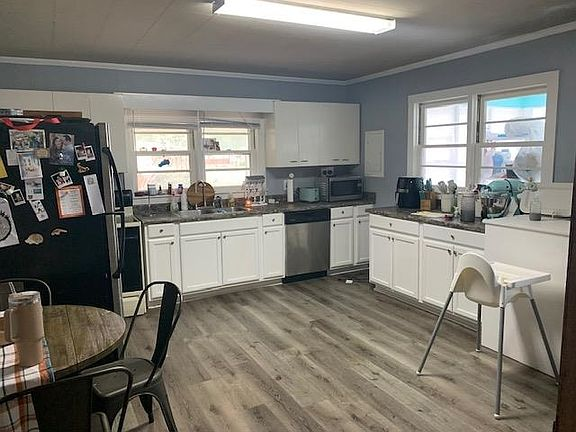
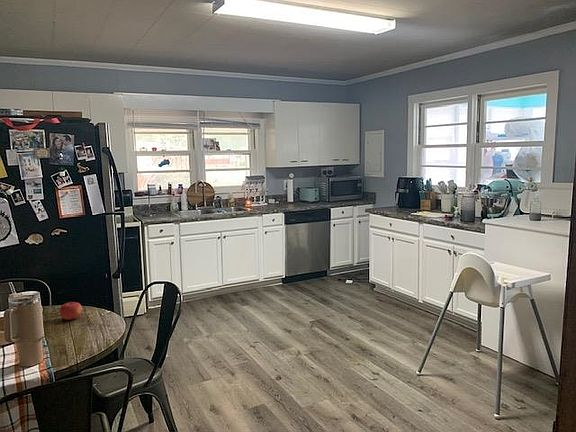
+ fruit (70, 309)
